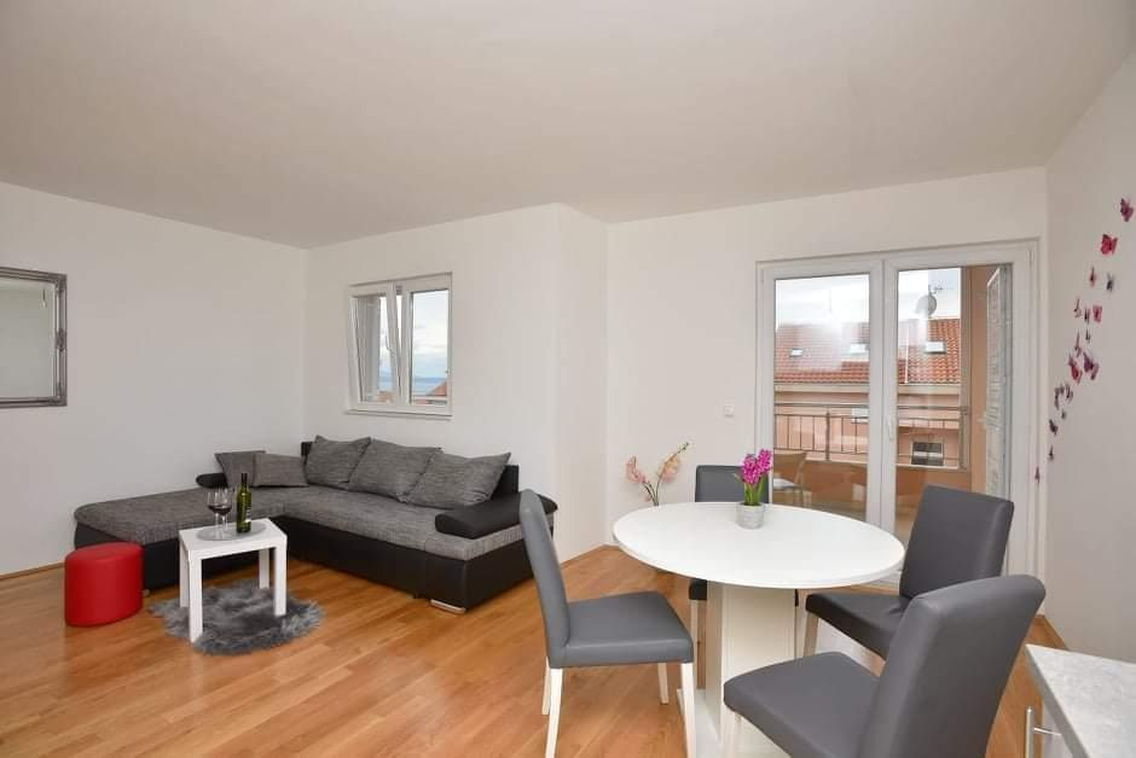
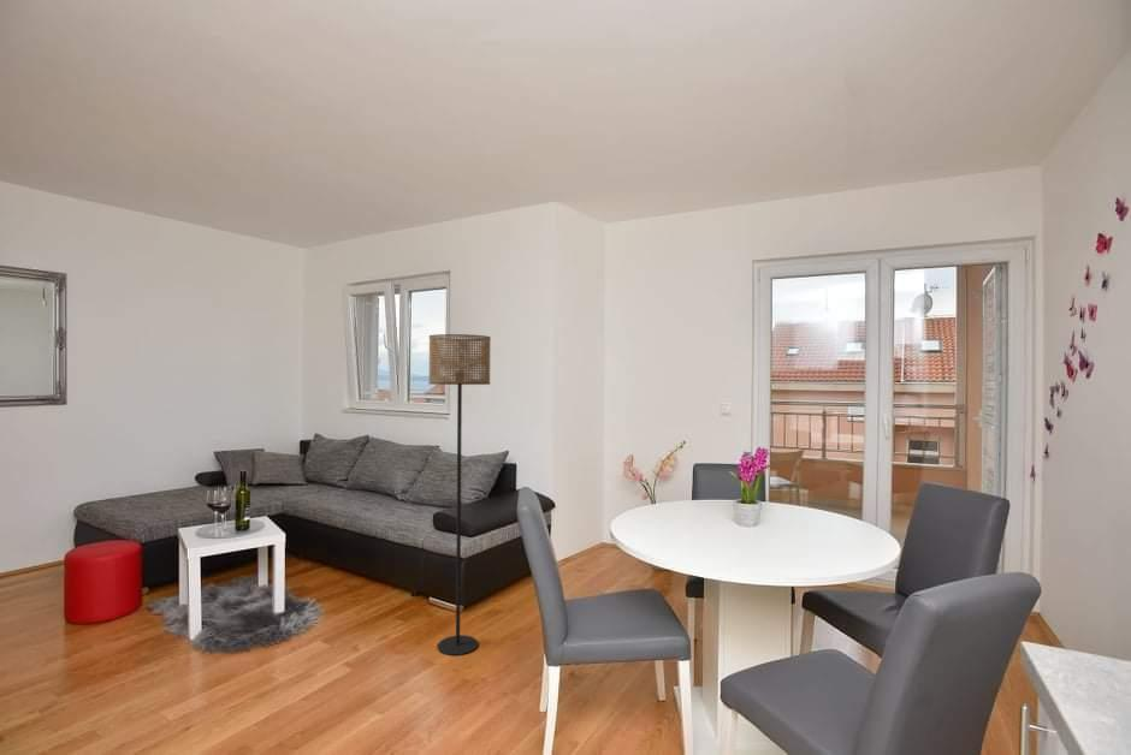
+ floor lamp (458, 491)
